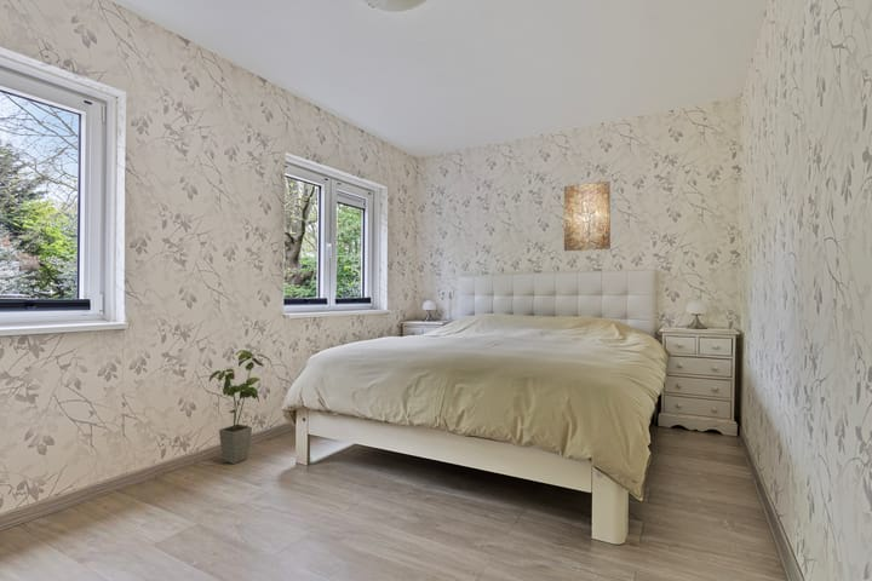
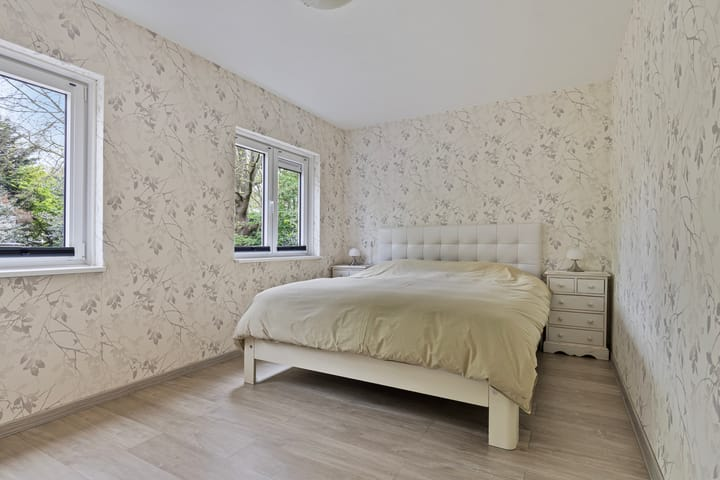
- house plant (242, 403)
- wall art (586, 217)
